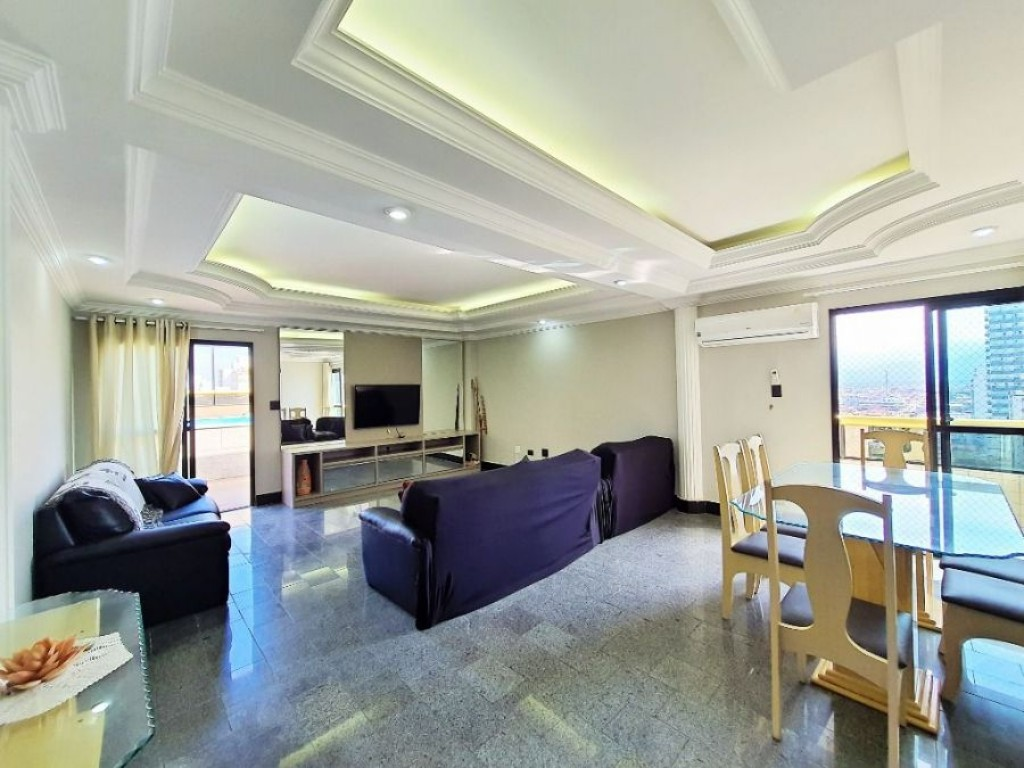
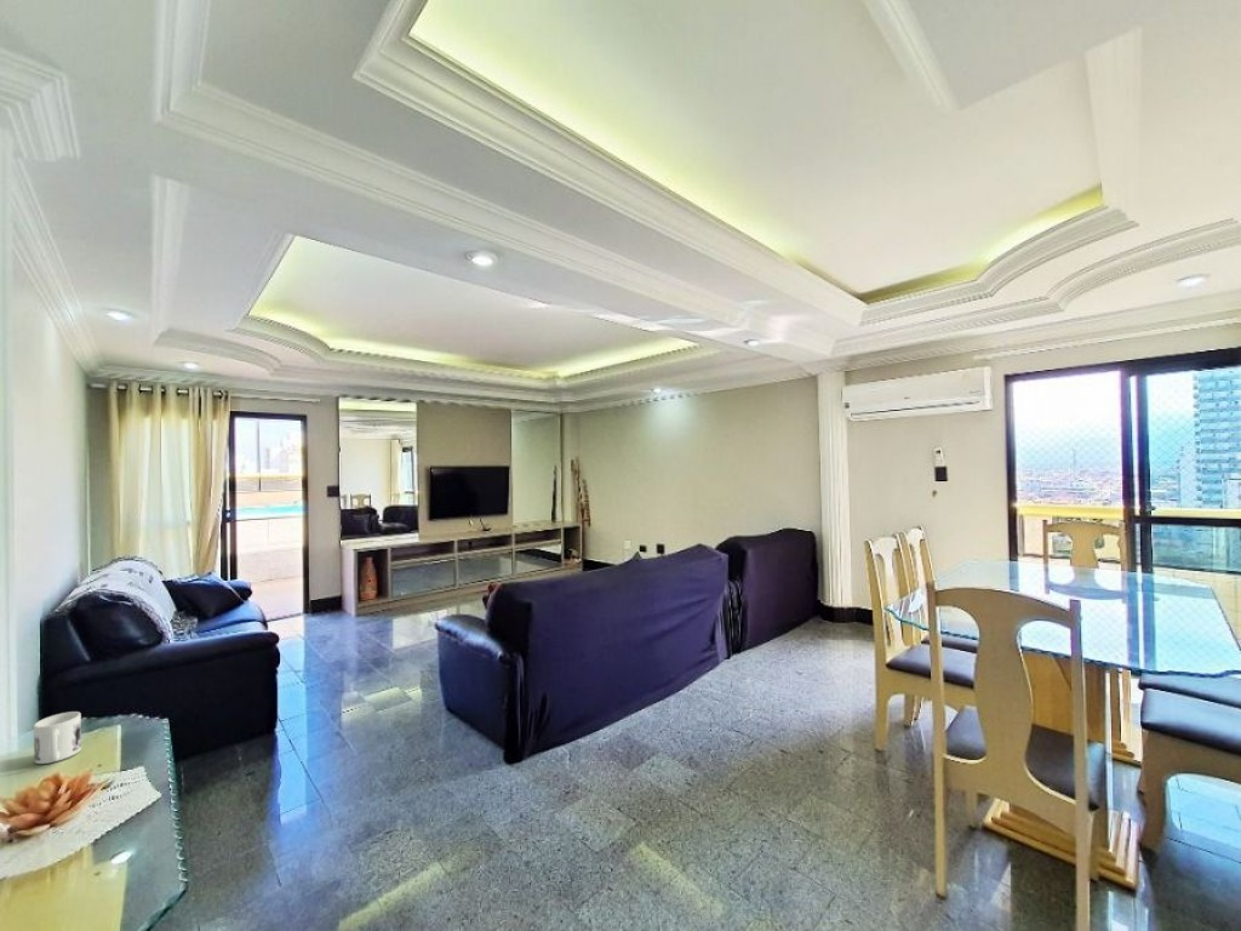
+ mug (57, 739)
